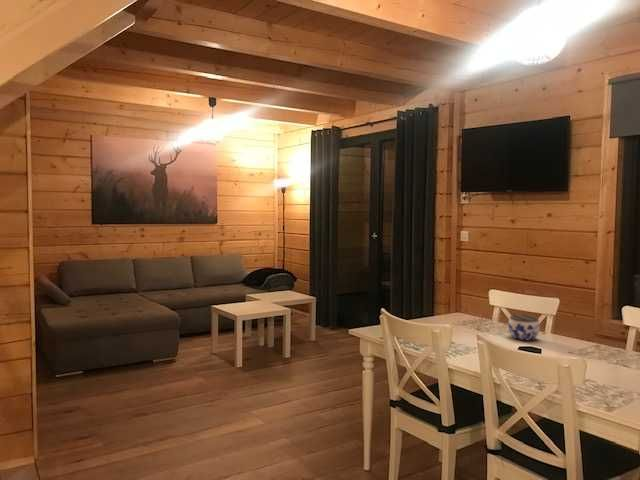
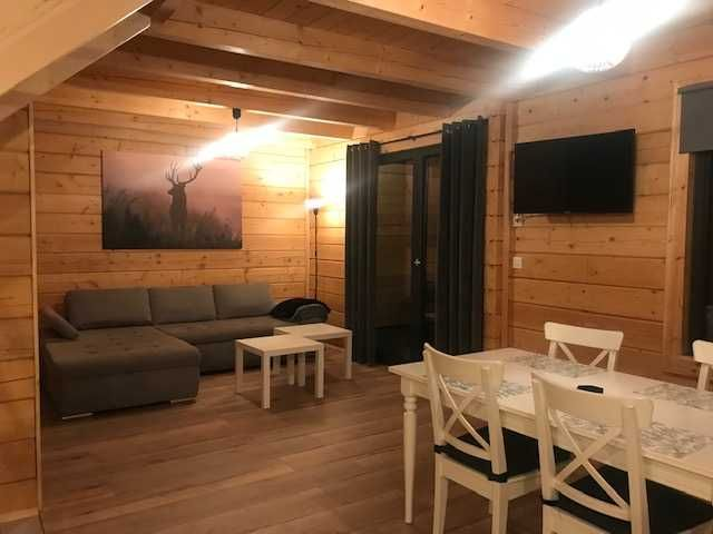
- jar (523, 327)
